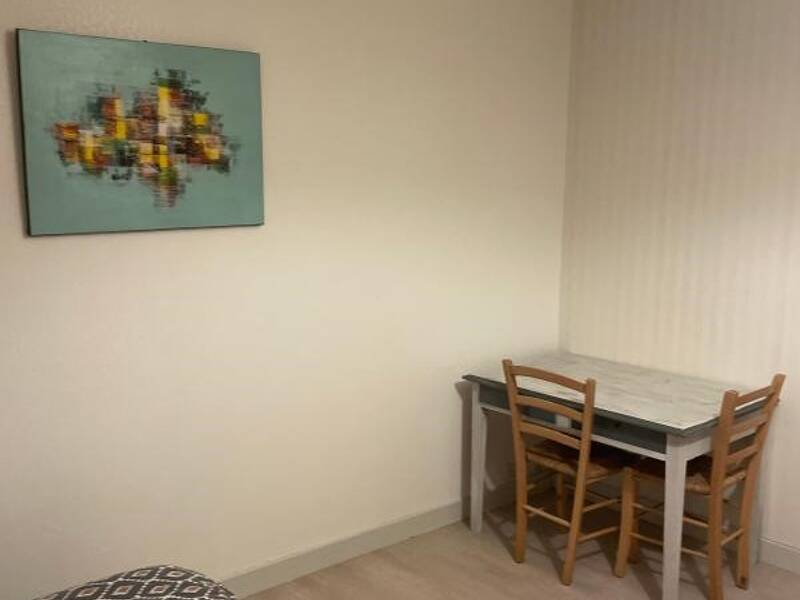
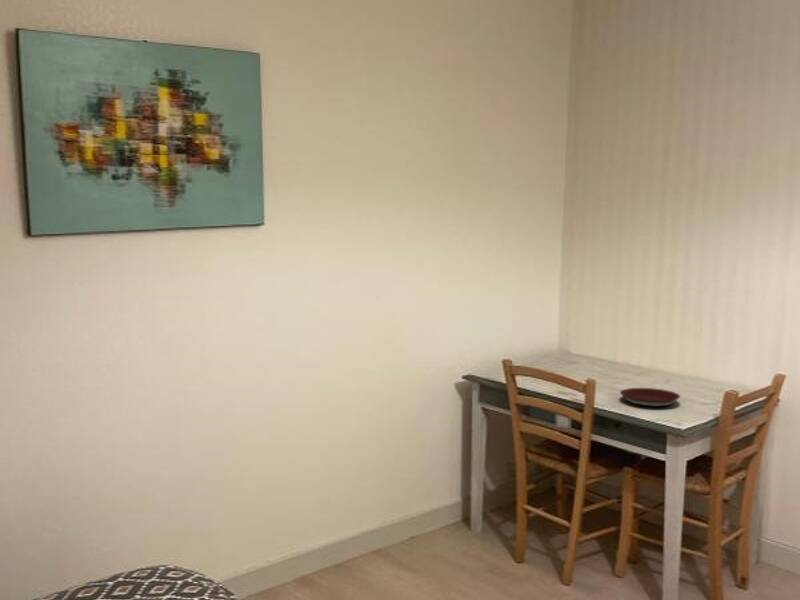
+ plate (649, 397)
